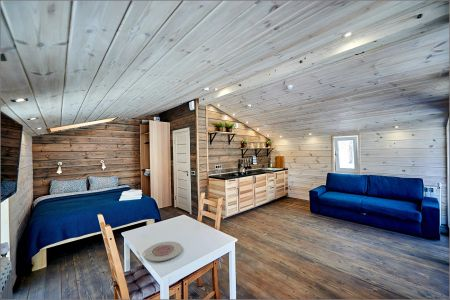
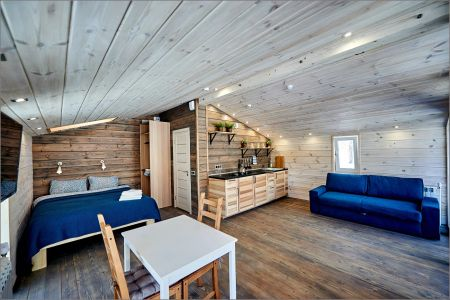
- plate (163, 250)
